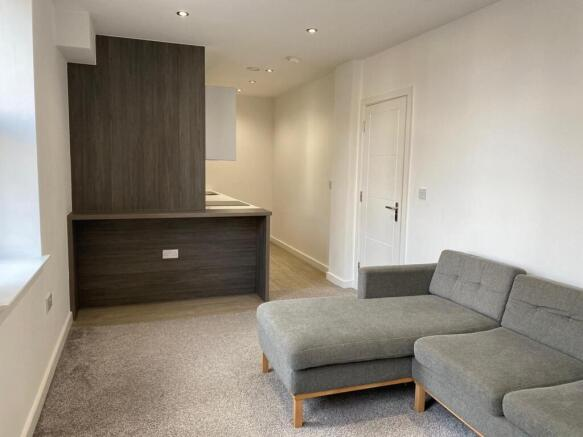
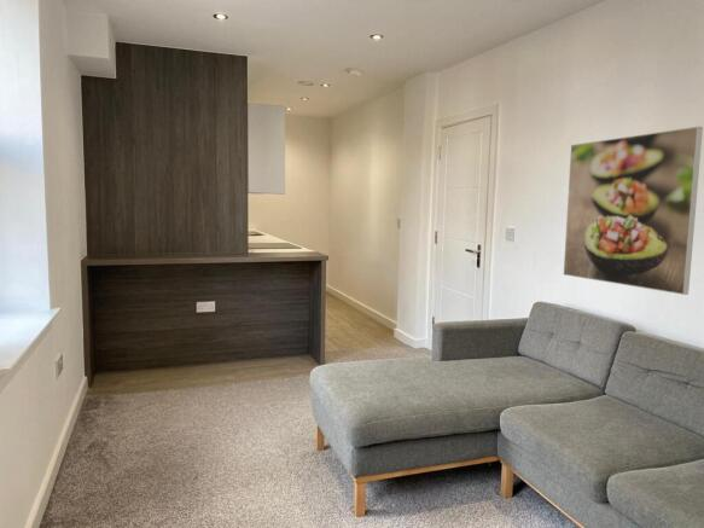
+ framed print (623, 210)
